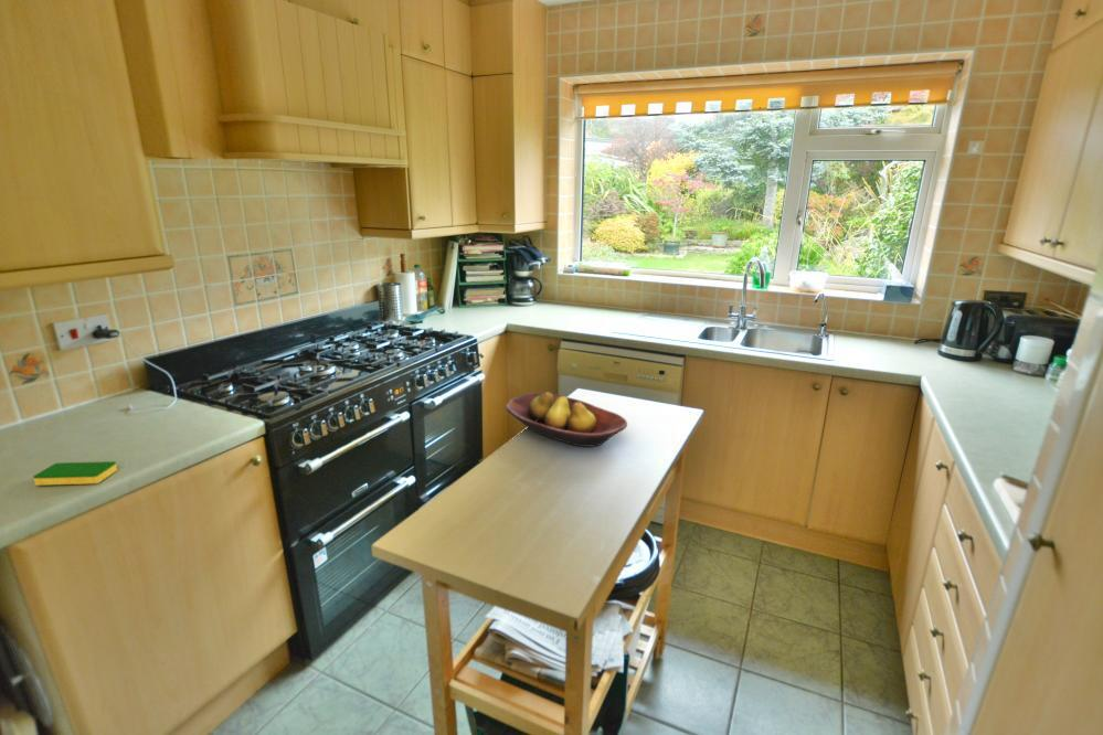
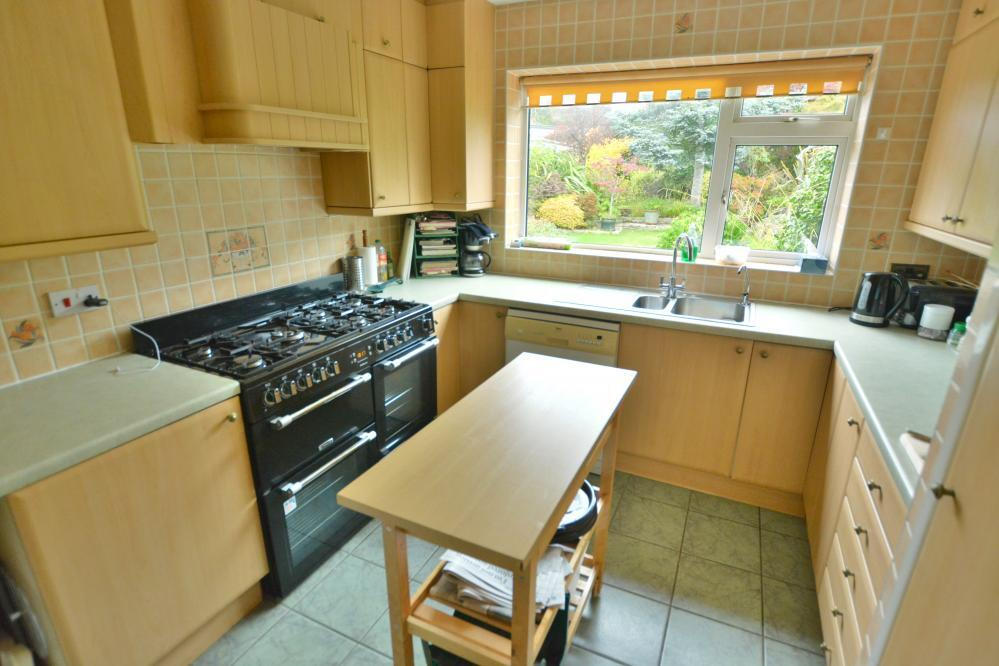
- fruit bowl (563, 414)
- dish sponge (76, 472)
